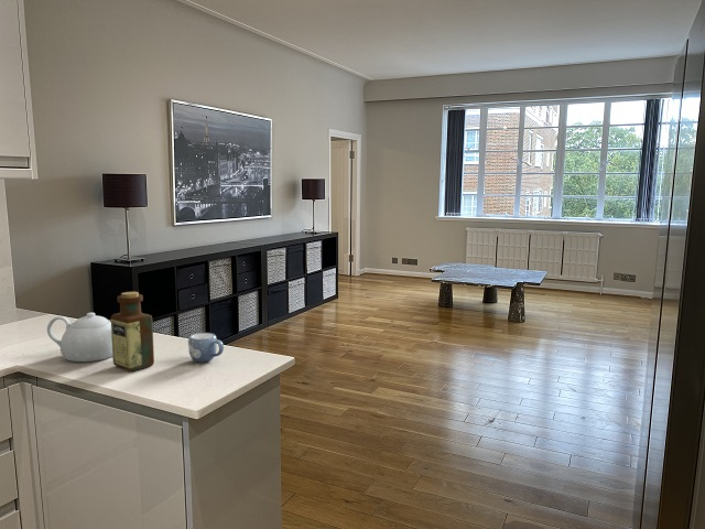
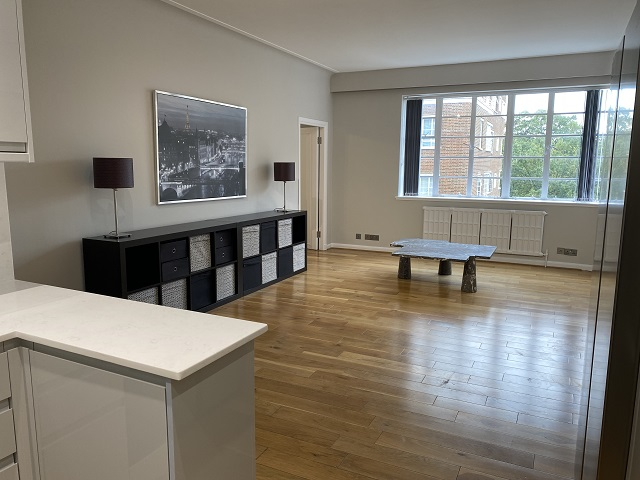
- mug (207, 348)
- bottle (131, 330)
- teapot (89, 334)
